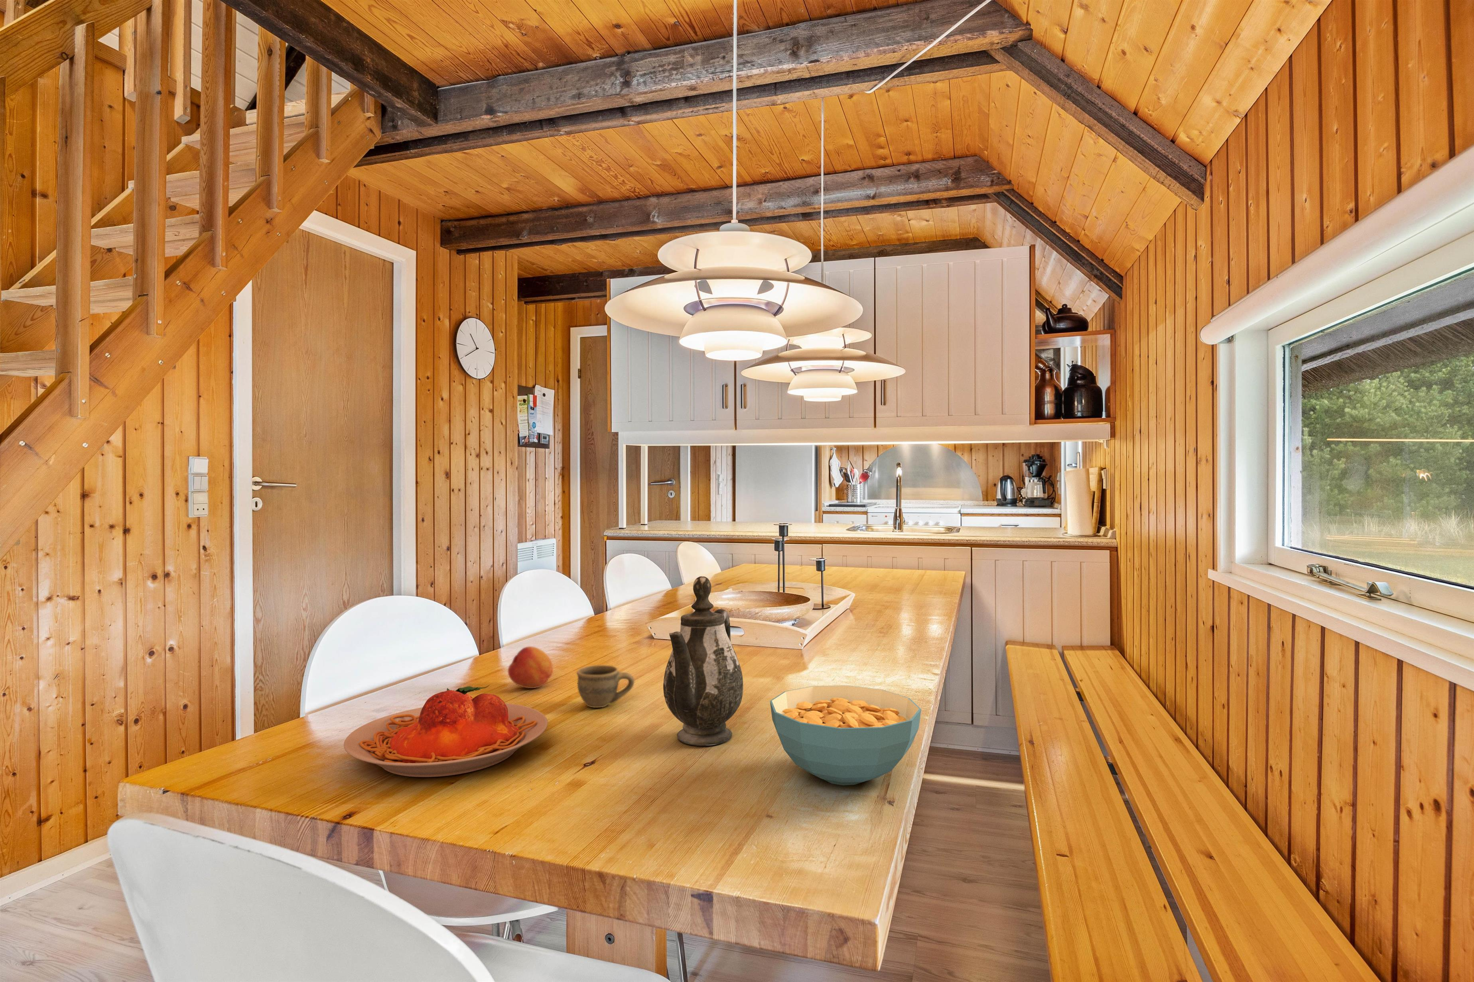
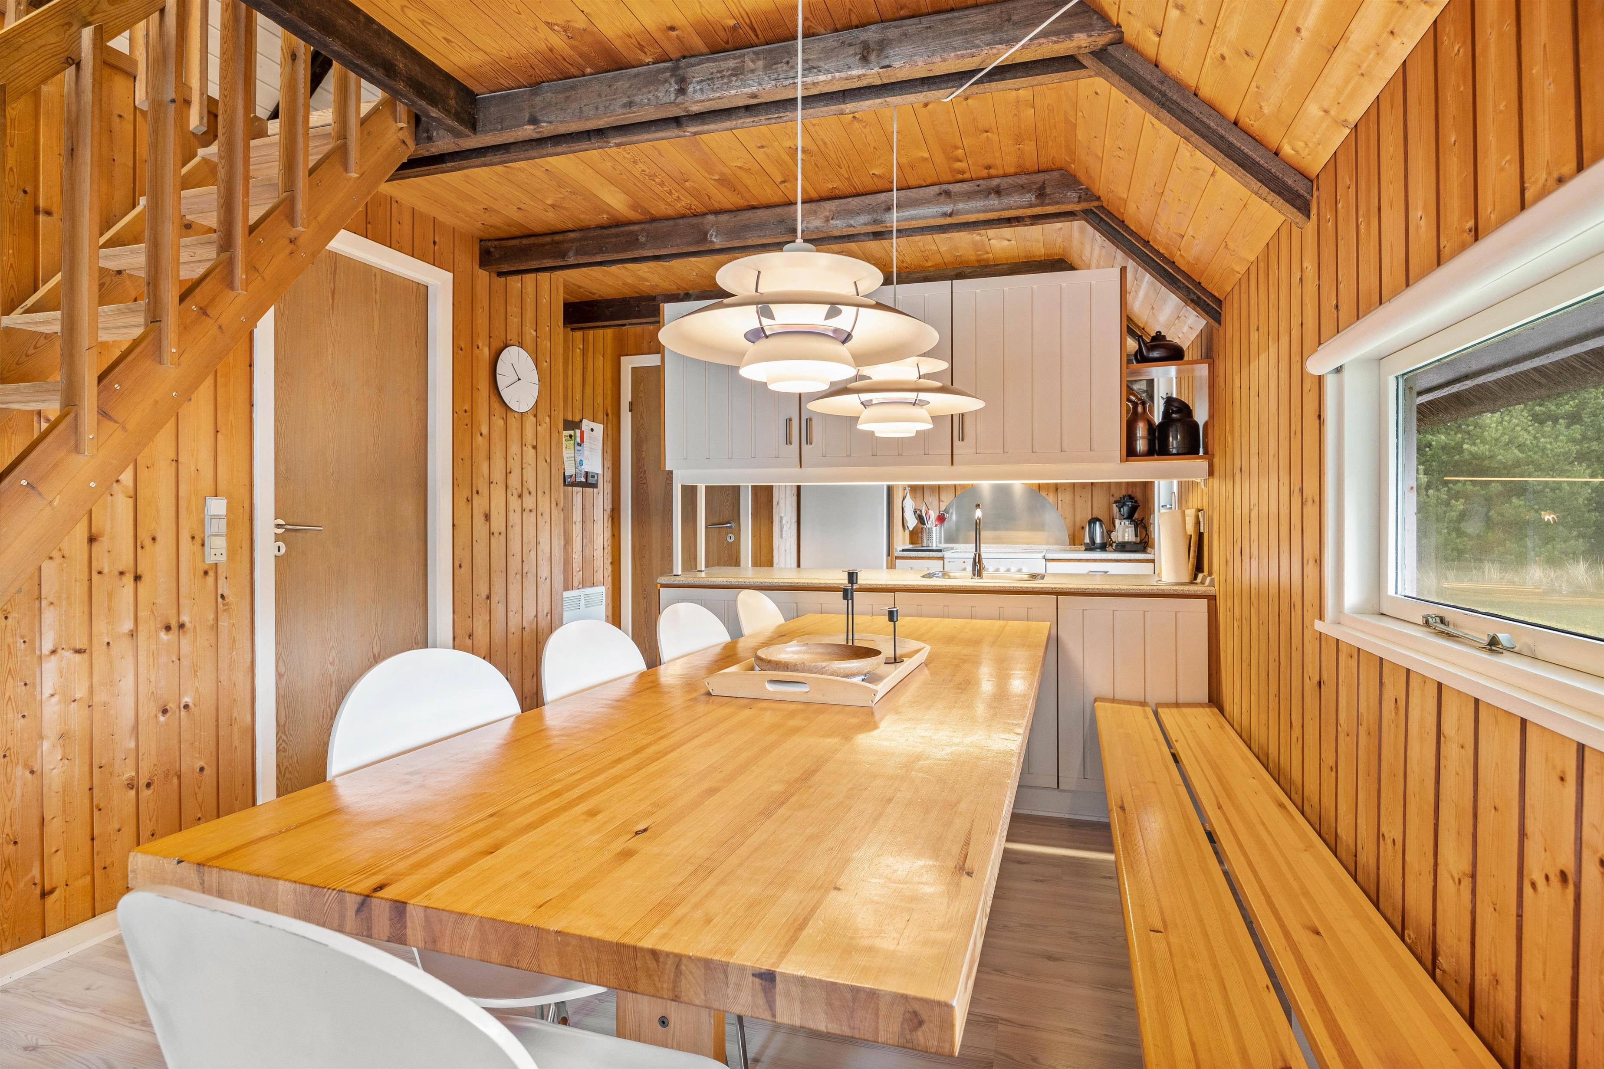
- plate (451, 719)
- fruit (531, 666)
- cup (605, 687)
- cereal bowl (843, 741)
- teapot (702, 658)
